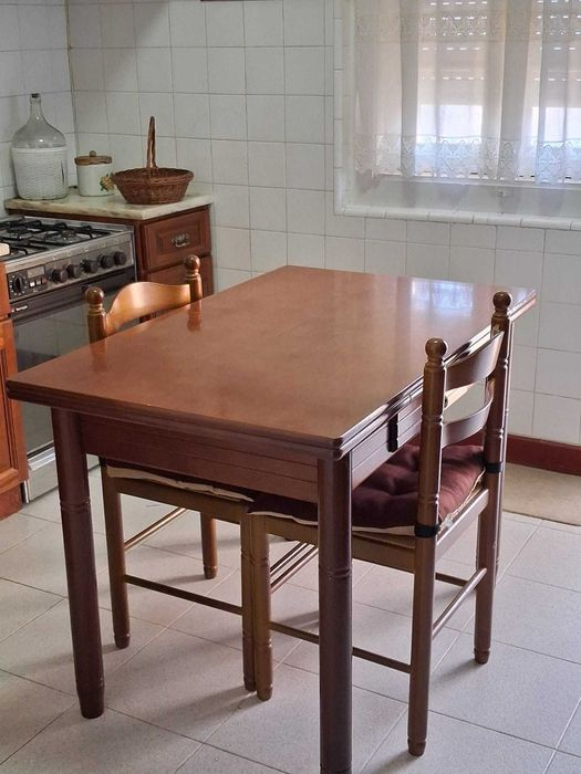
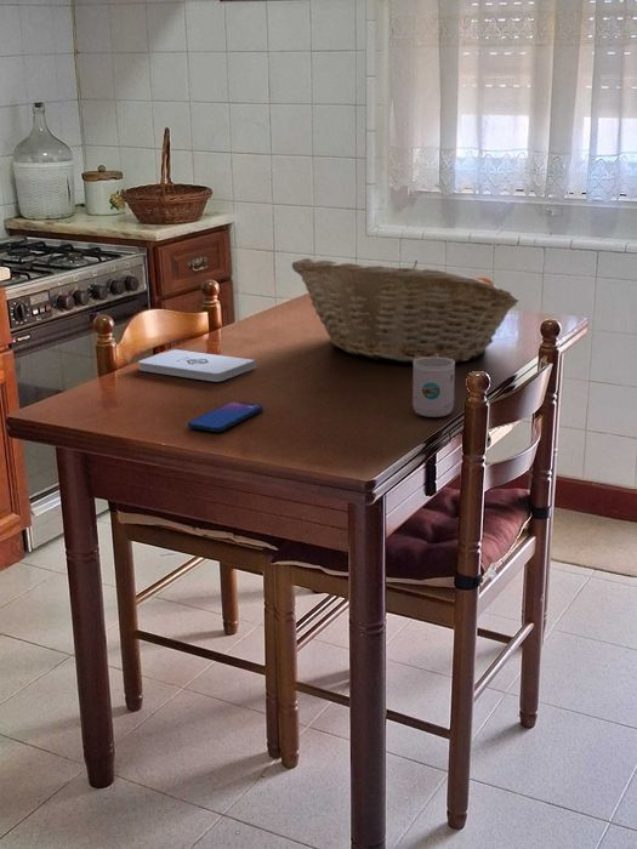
+ notepad (195, 364)
+ fruit basket (402, 301)
+ smartphone (226, 416)
+ mug (432, 378)
